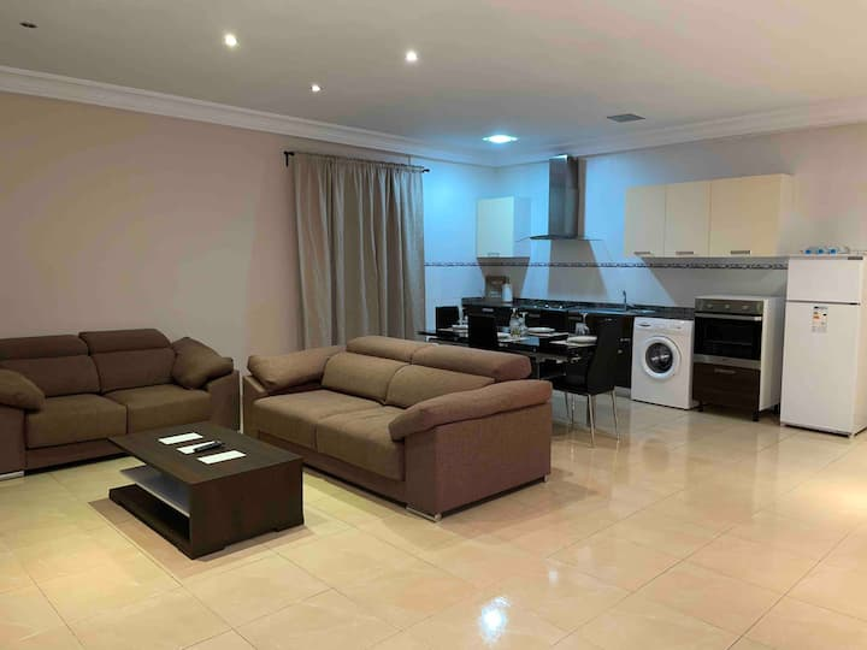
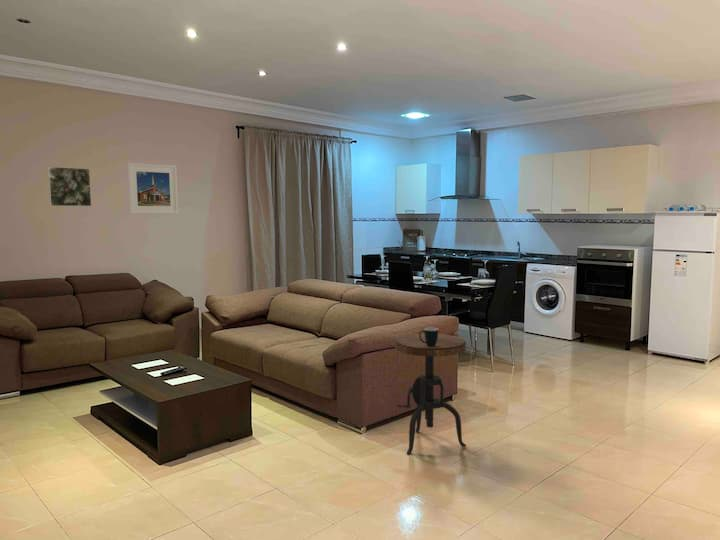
+ side table (430, 392)
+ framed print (70, 187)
+ mug (428, 336)
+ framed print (153, 189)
